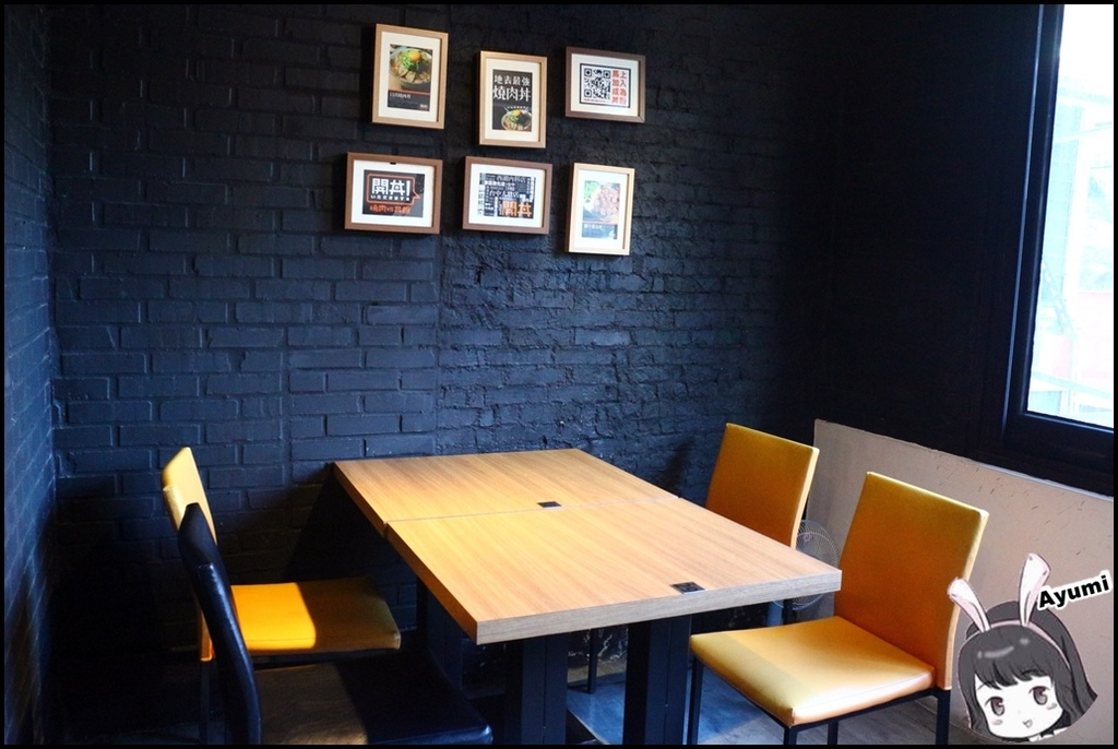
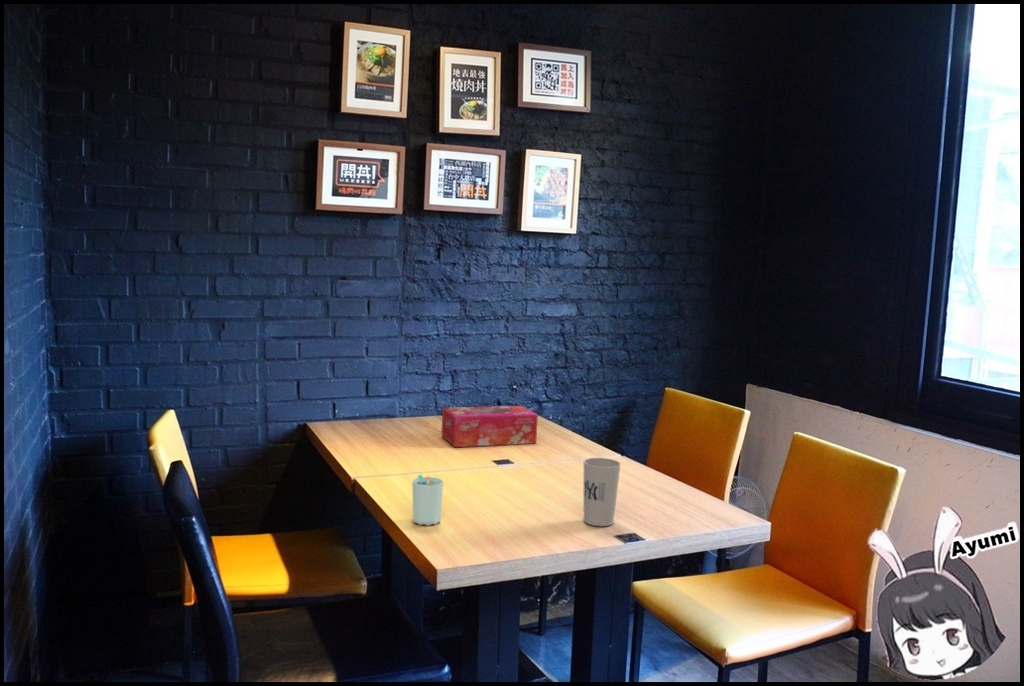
+ tissue box (489, 425)
+ cup (427, 496)
+ cup (600, 492)
